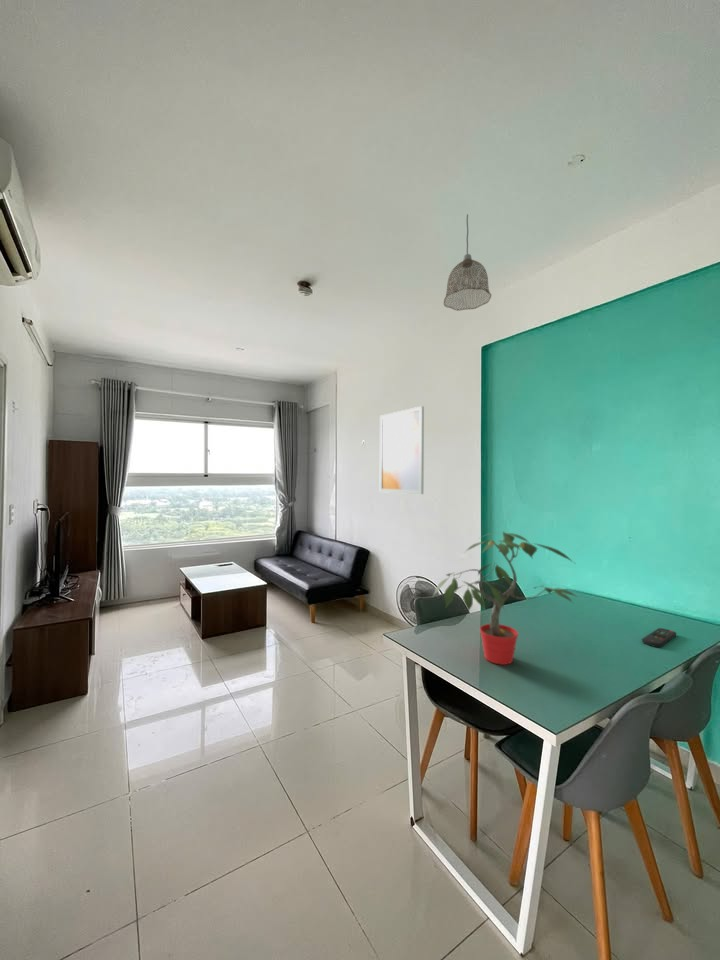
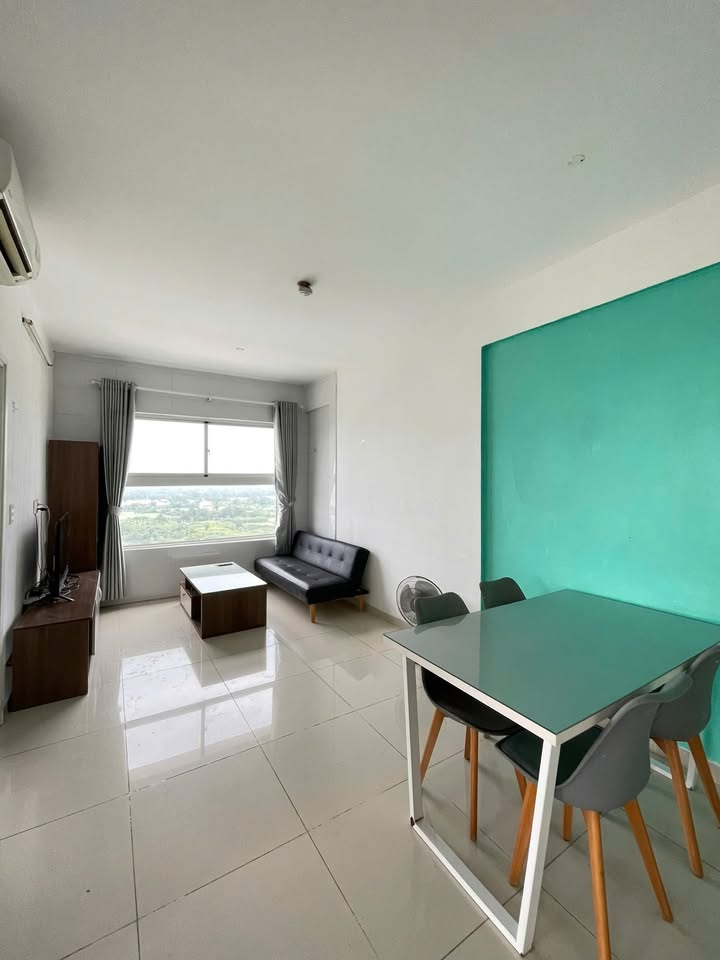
- pendant lamp (467, 257)
- remote control (659, 637)
- wall art (400, 452)
- potted plant (506, 596)
